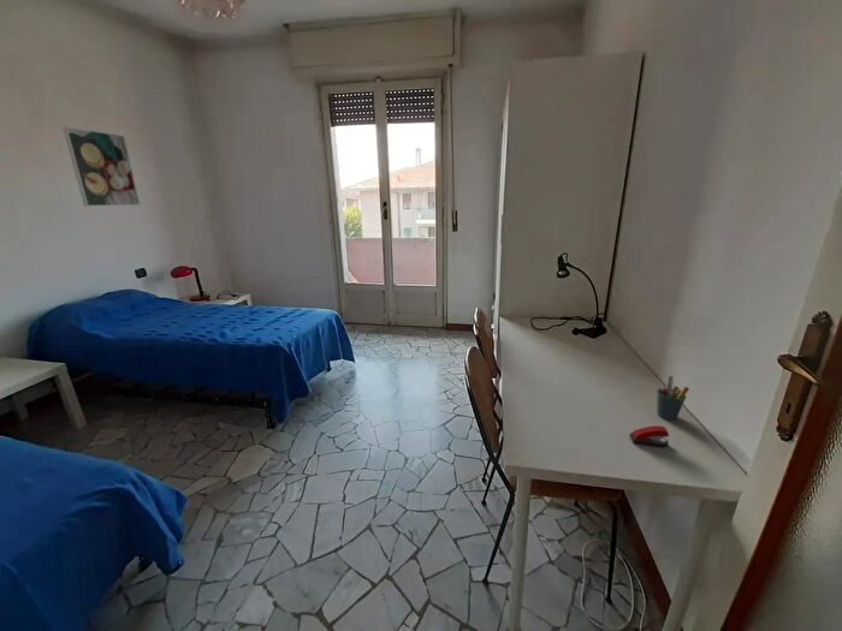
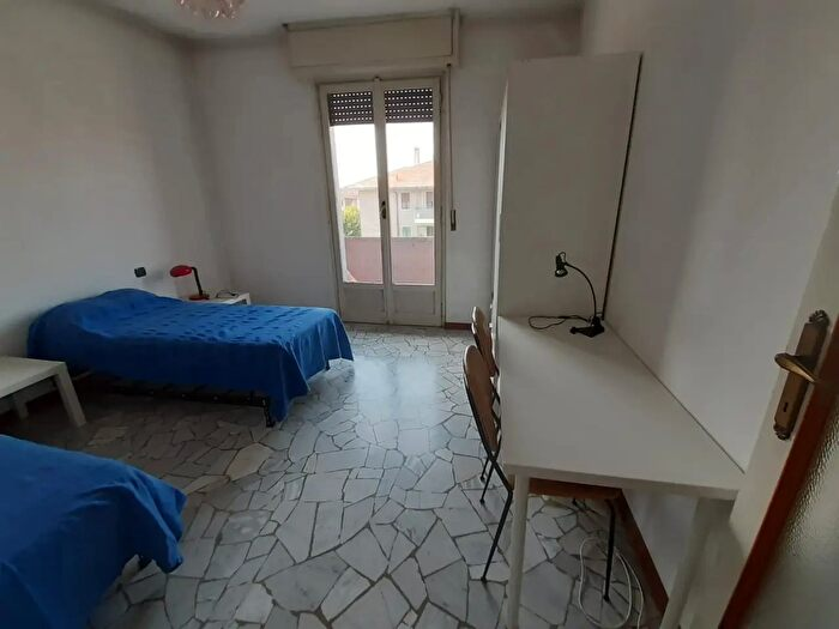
- stapler (650, 434)
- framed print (105, 169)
- pen holder (670, 398)
